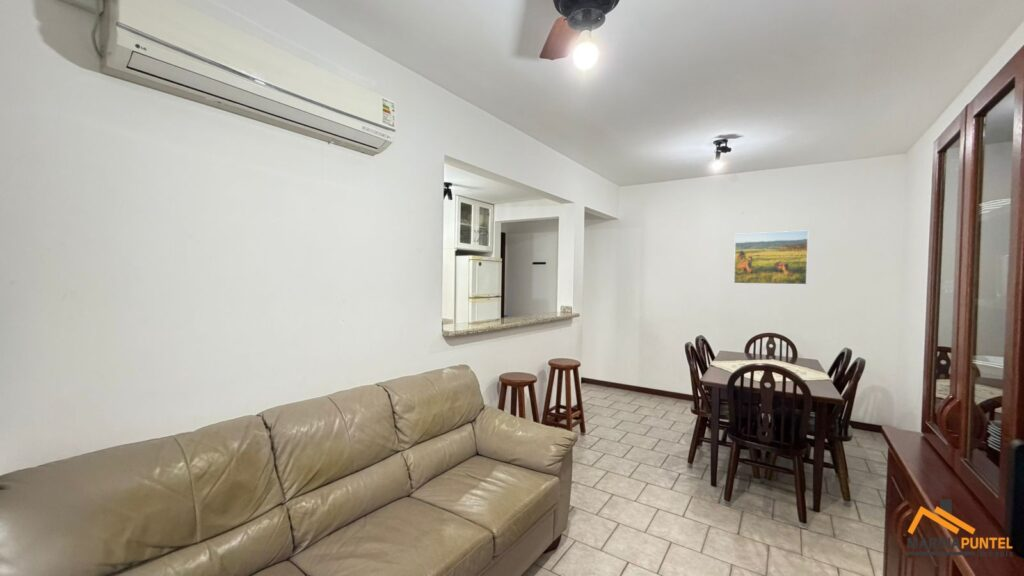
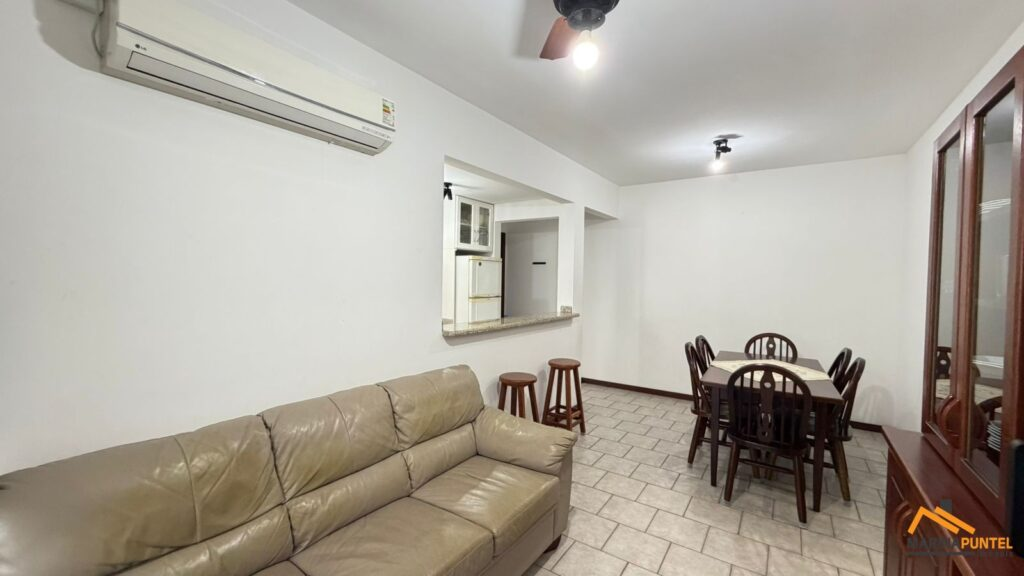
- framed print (769, 258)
